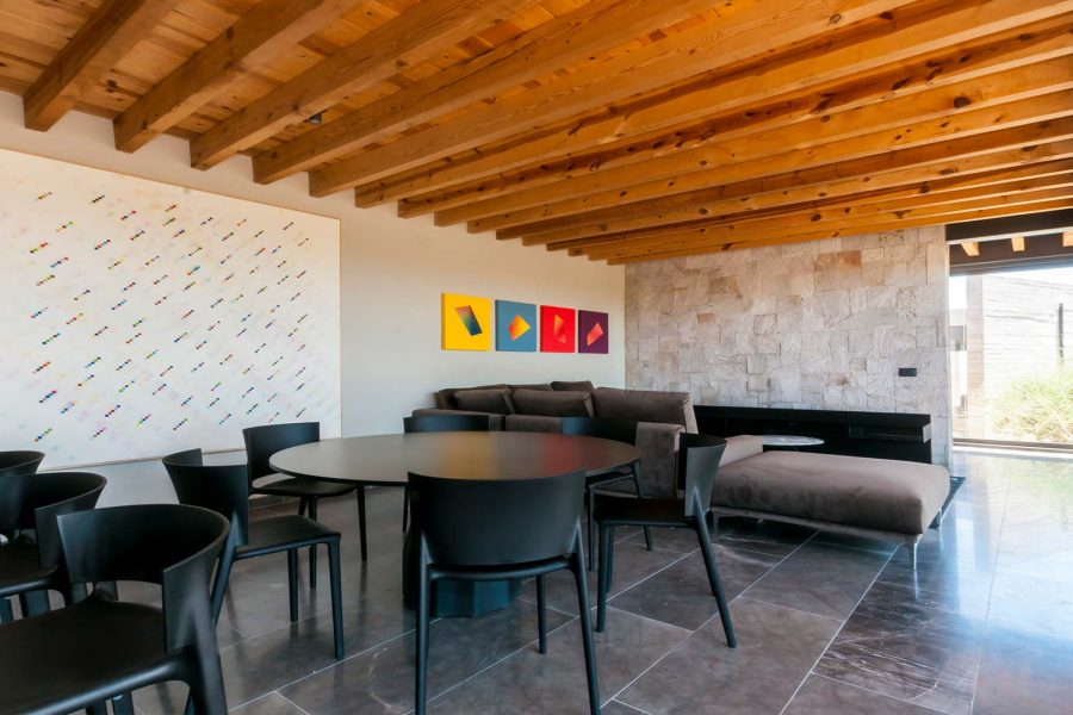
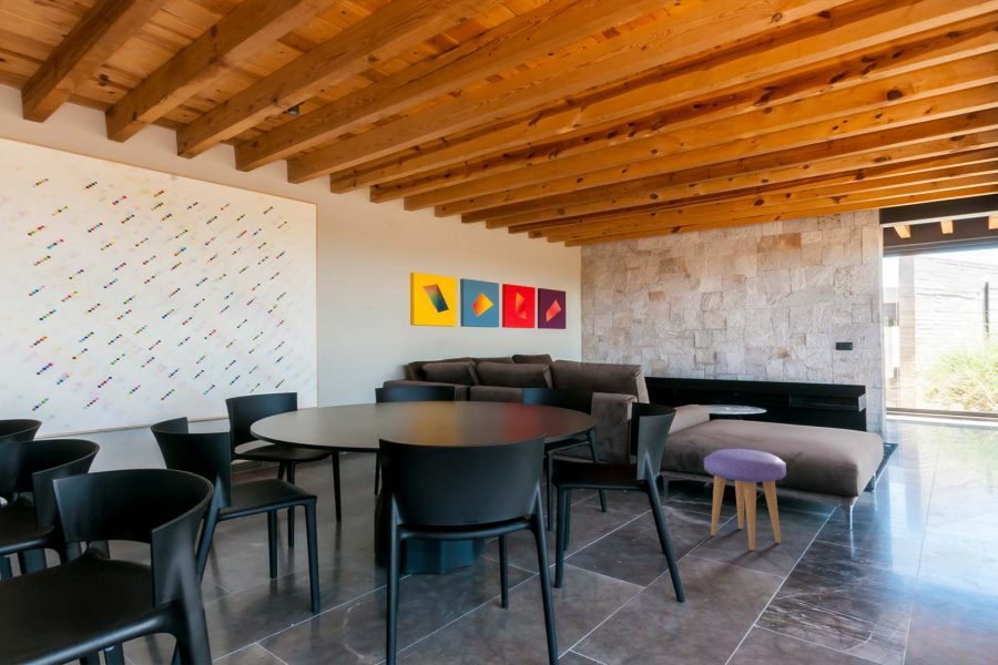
+ stool (744, 497)
